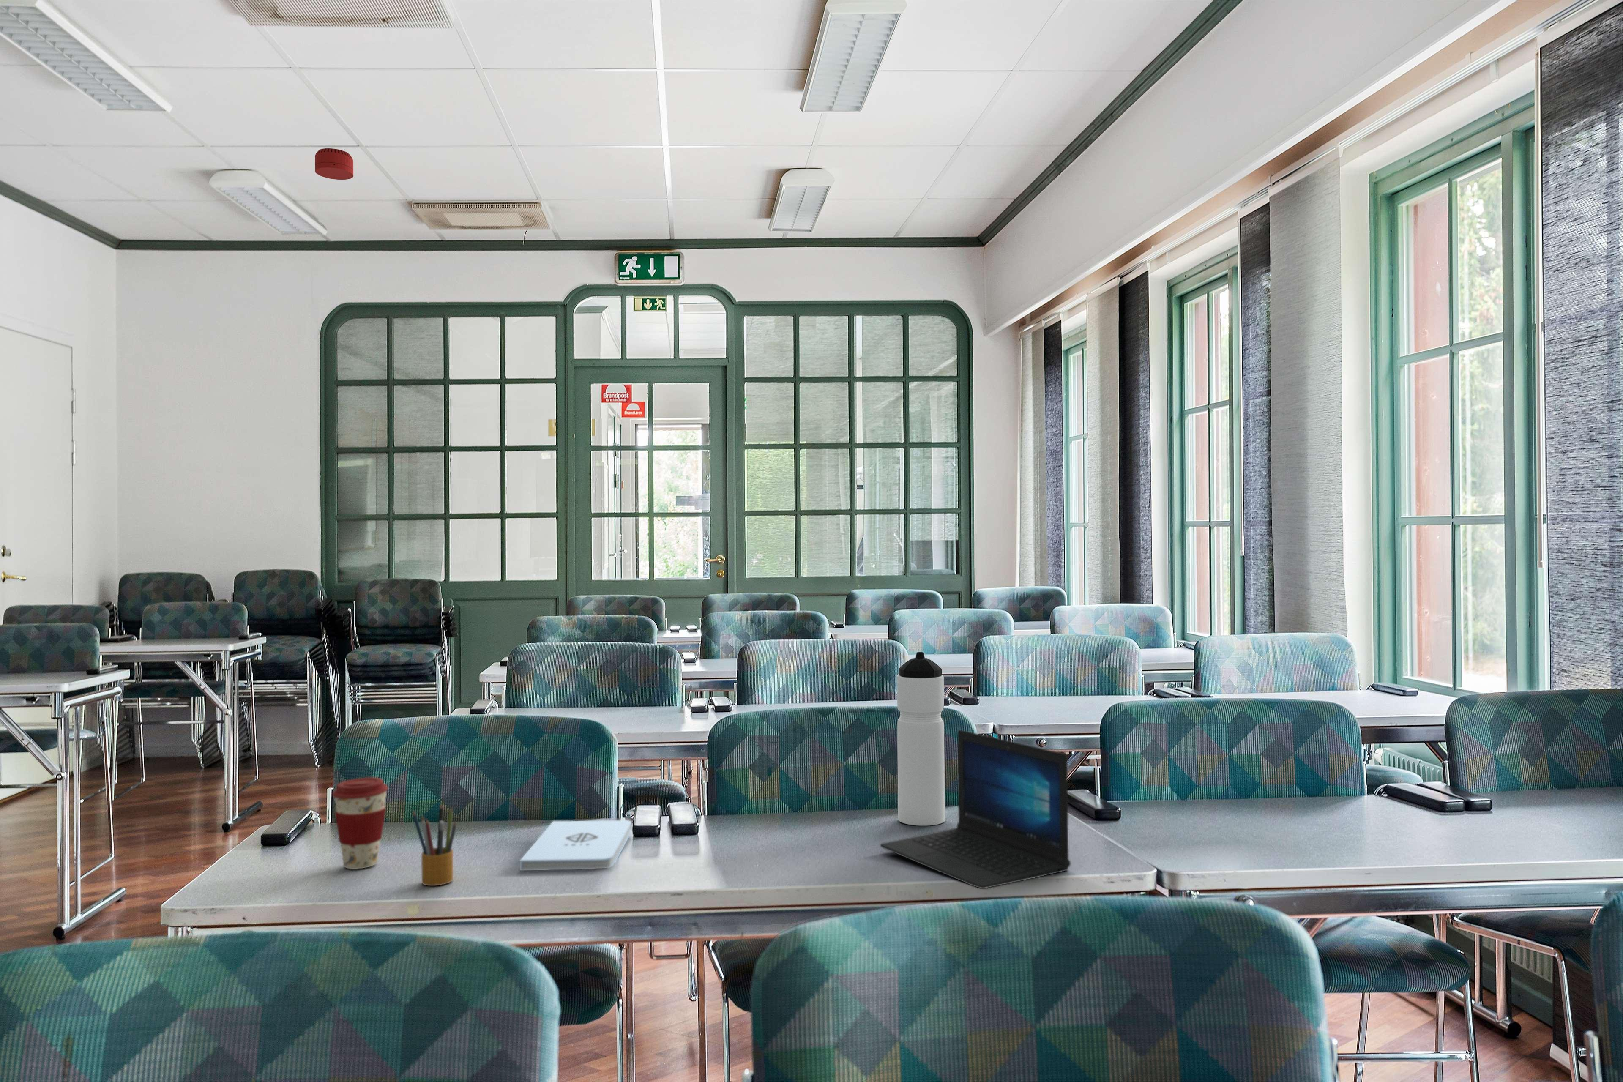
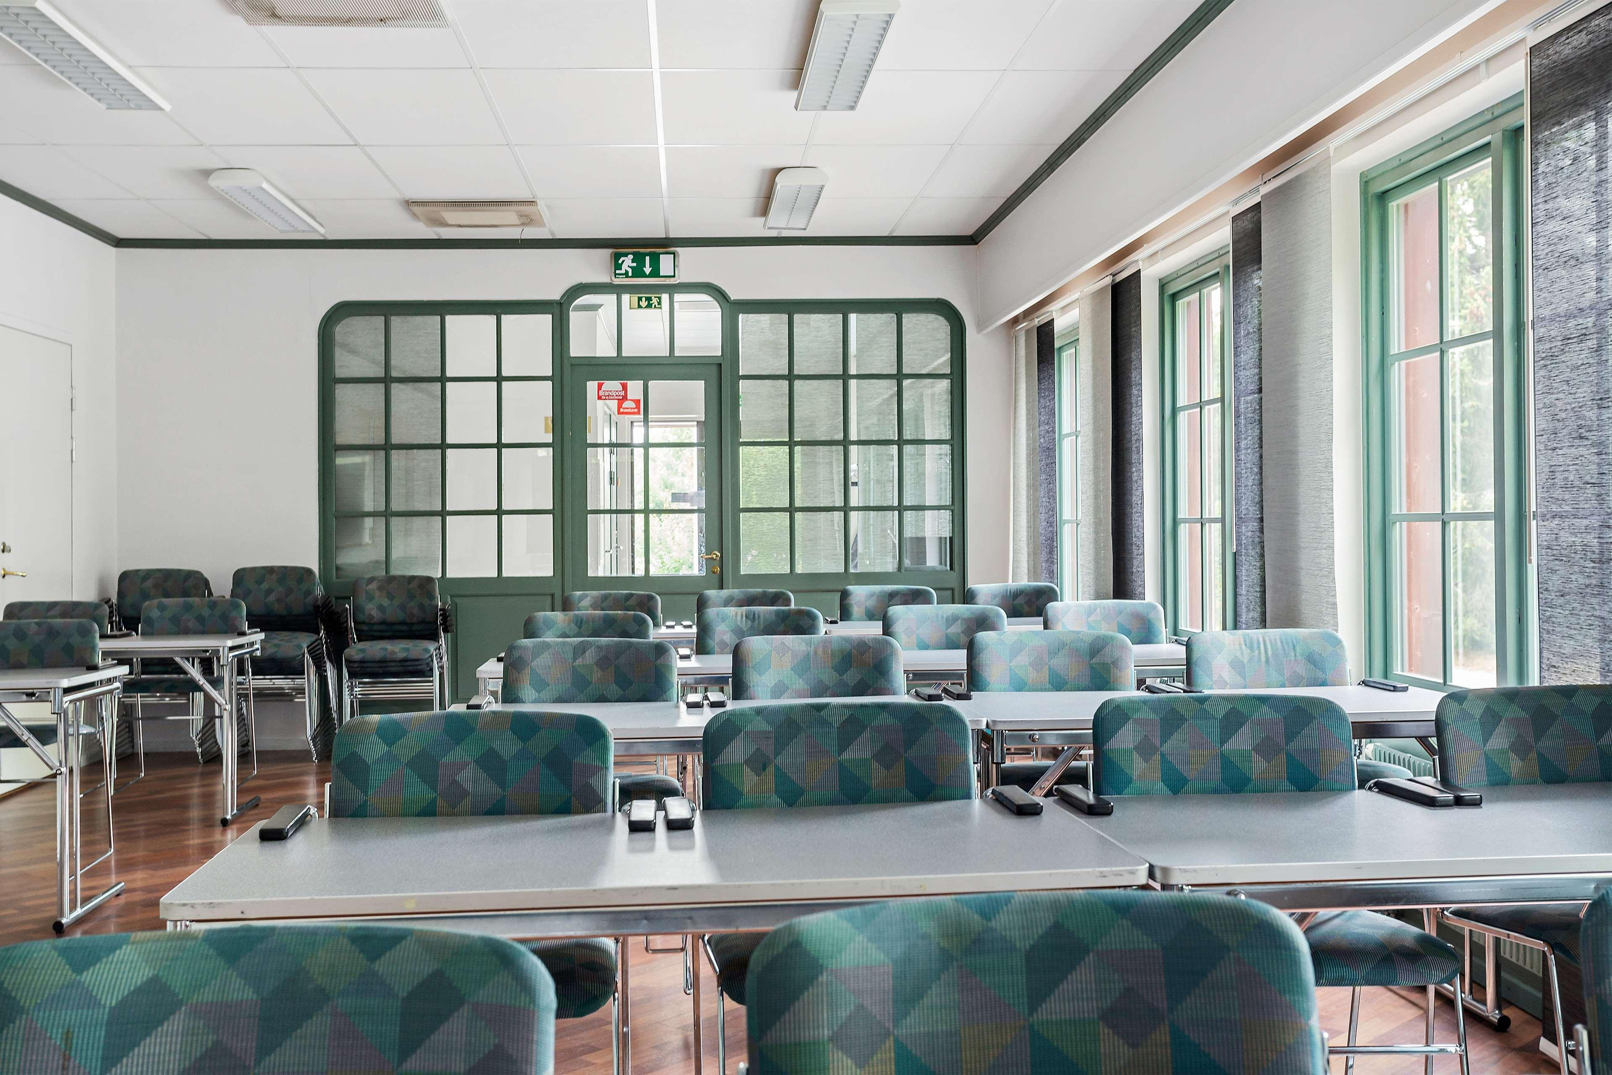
- pencil box (437, 843)
- water bottle (920, 735)
- smoke detector (333, 163)
- coffee cup (360, 822)
- notepad (580, 844)
- laptop (971, 803)
